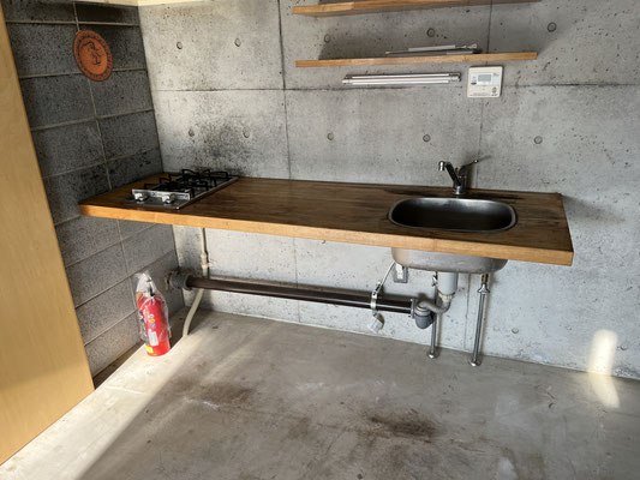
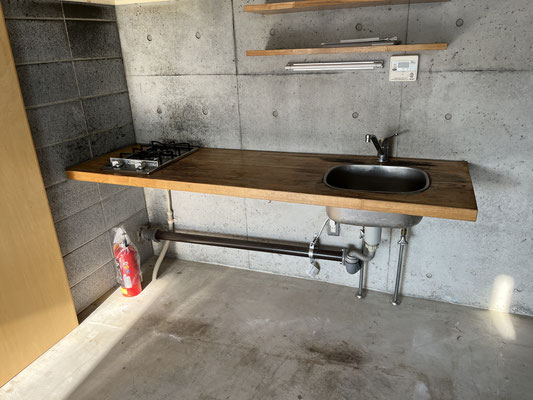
- decorative plate (92, 55)
